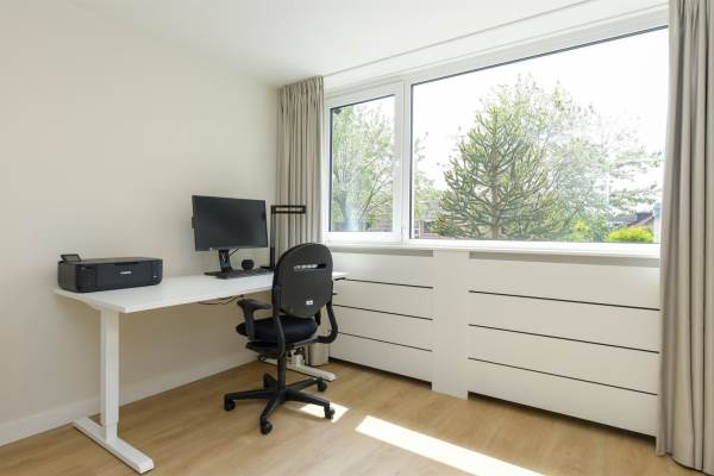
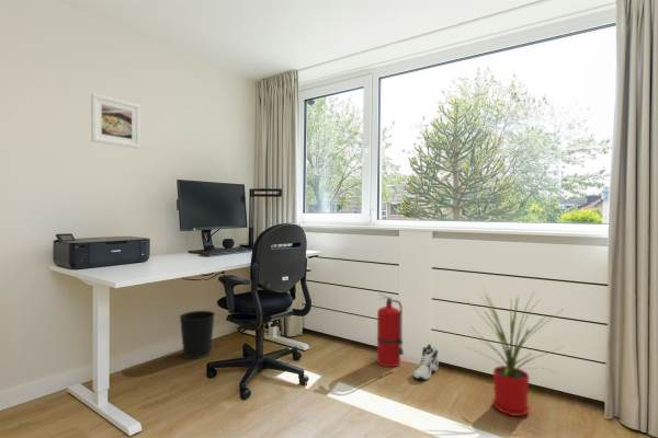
+ sneaker (426, 359)
+ fire extinguisher (390, 328)
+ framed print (116, 122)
+ house plant (511, 349)
+ wastebasket (197, 334)
